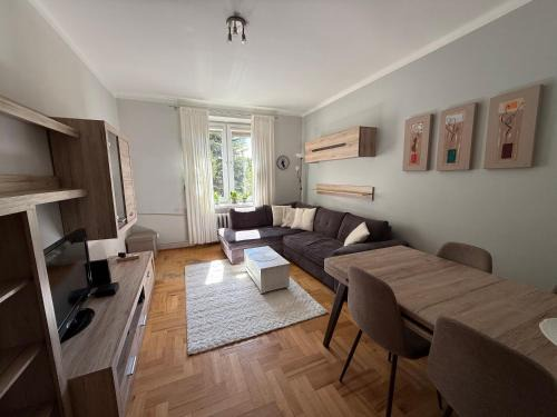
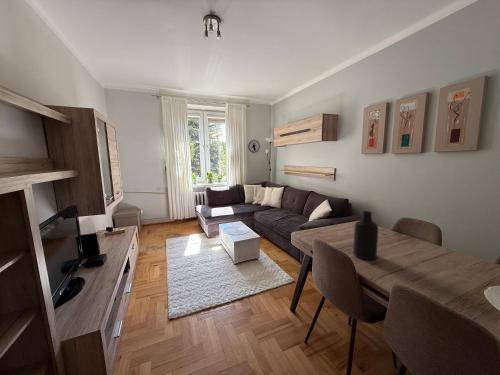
+ bottle (365, 233)
